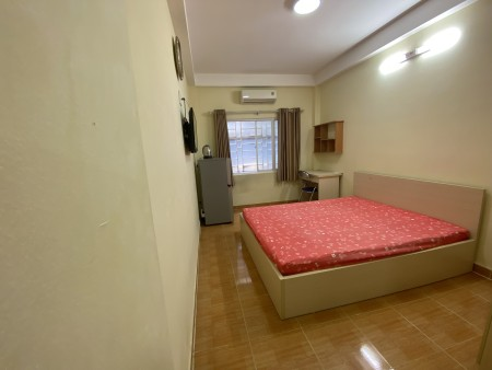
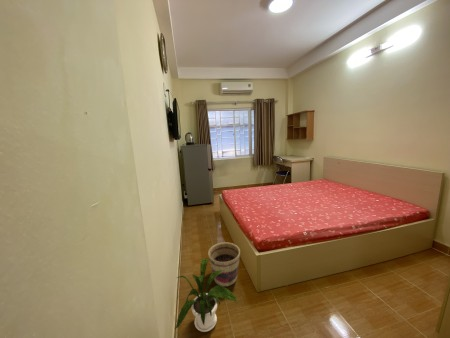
+ house plant (204, 294)
+ basket (224, 264)
